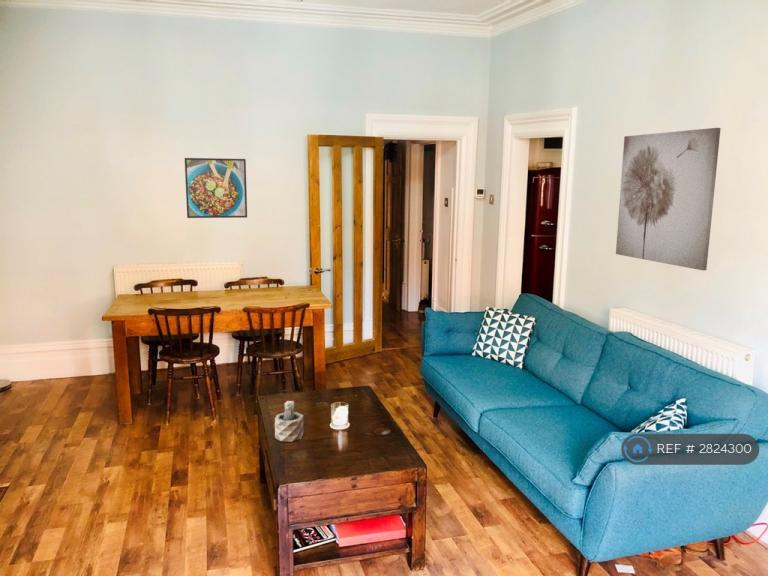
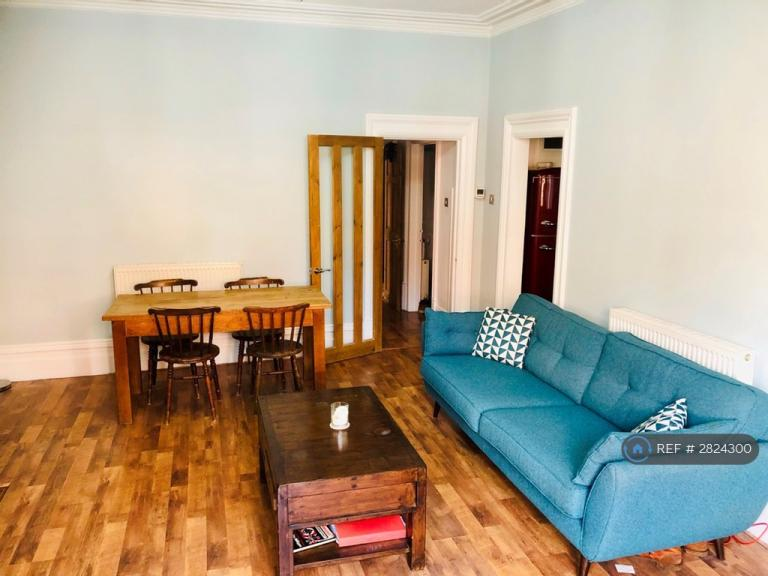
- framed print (216, 188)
- succulent plant (289, 418)
- wall art (662, 198)
